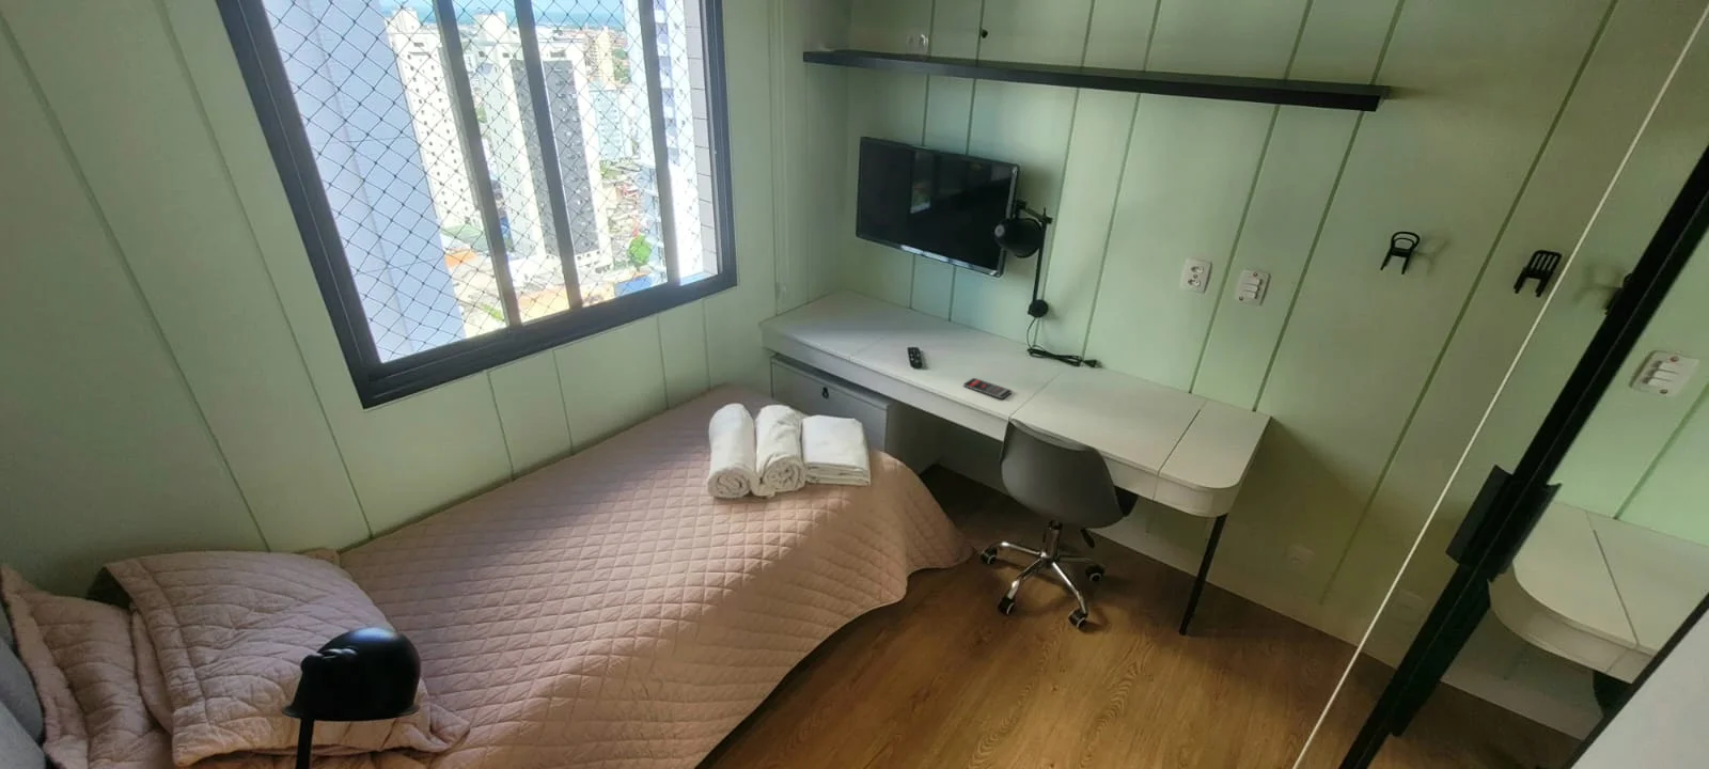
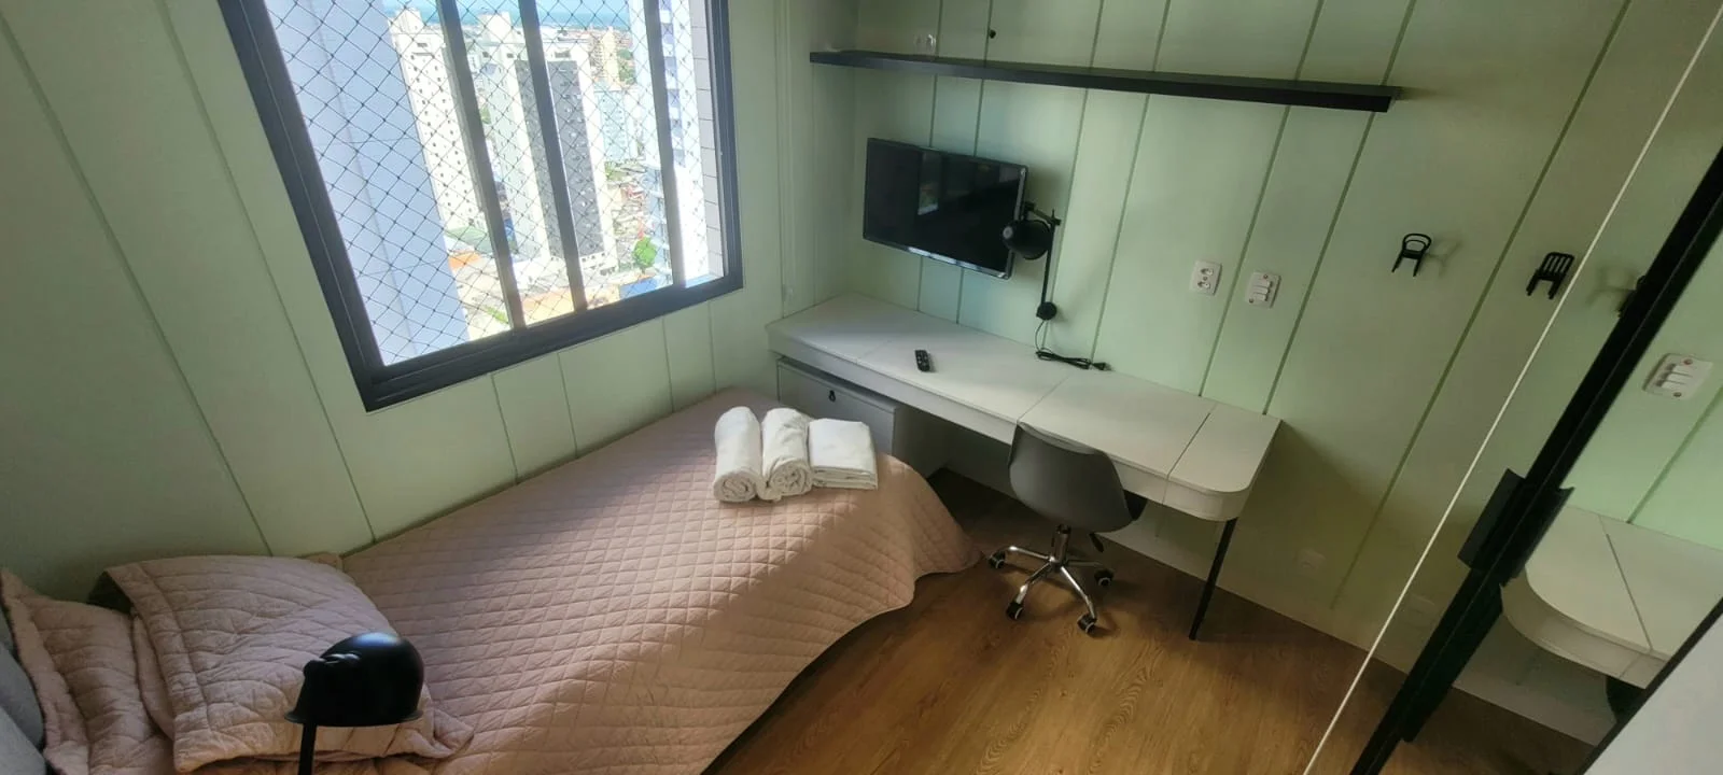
- smartphone (987, 388)
